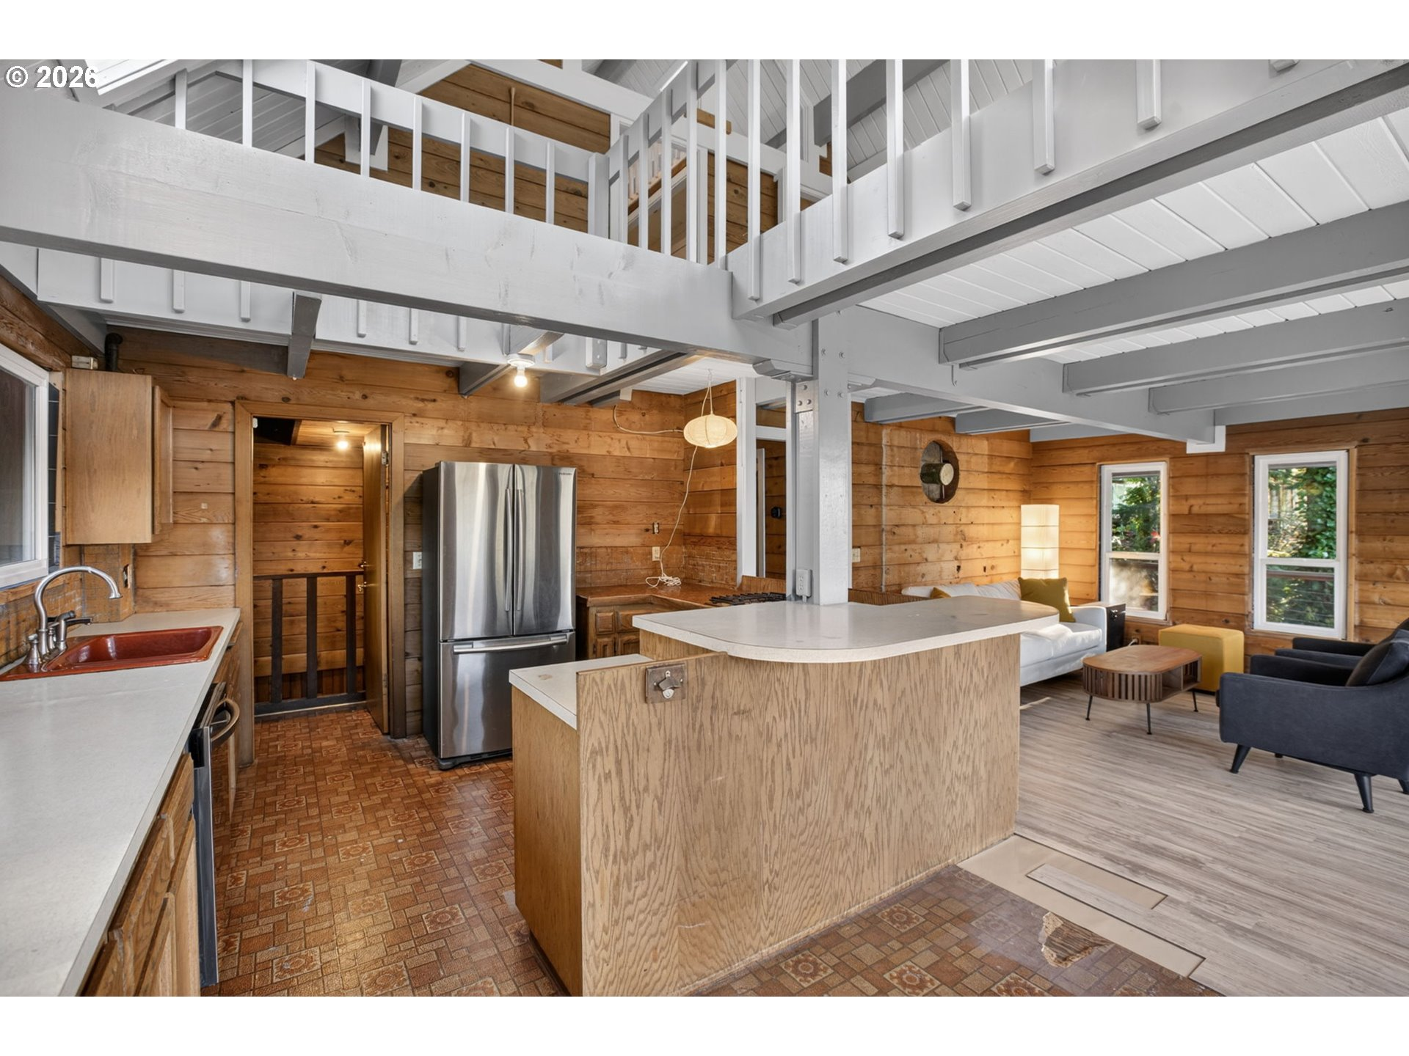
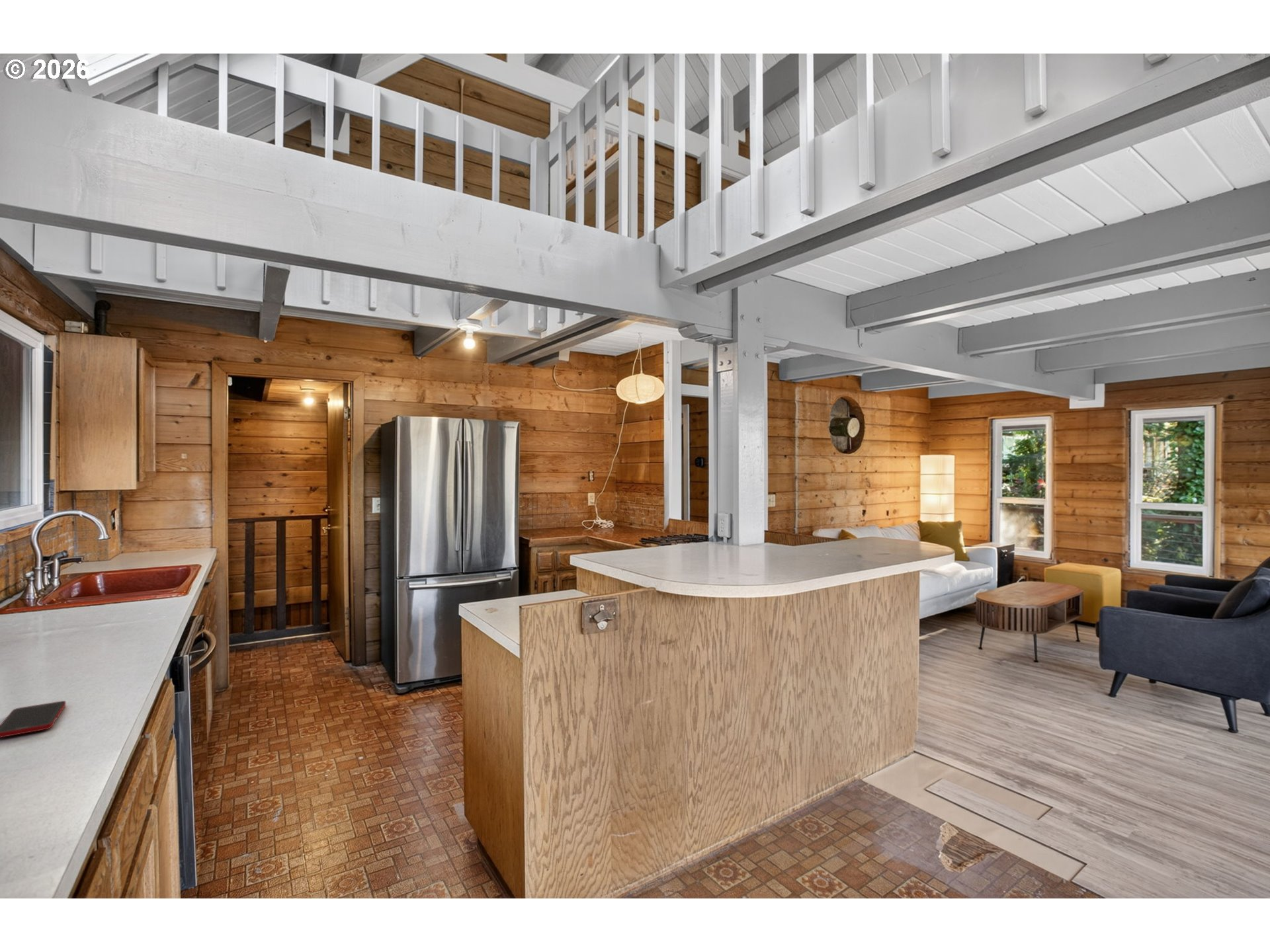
+ cell phone (32, 718)
